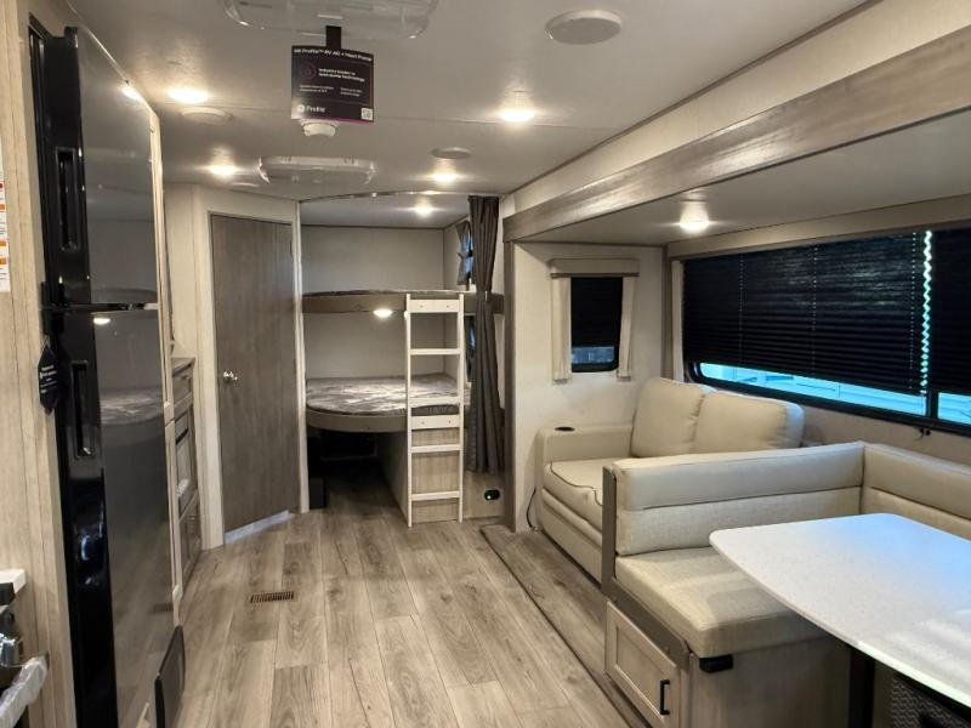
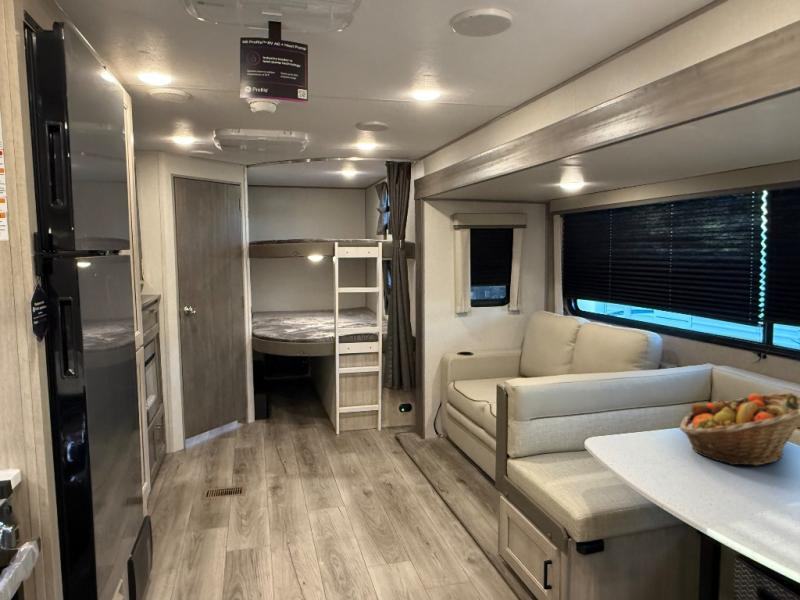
+ fruit basket (742, 423)
